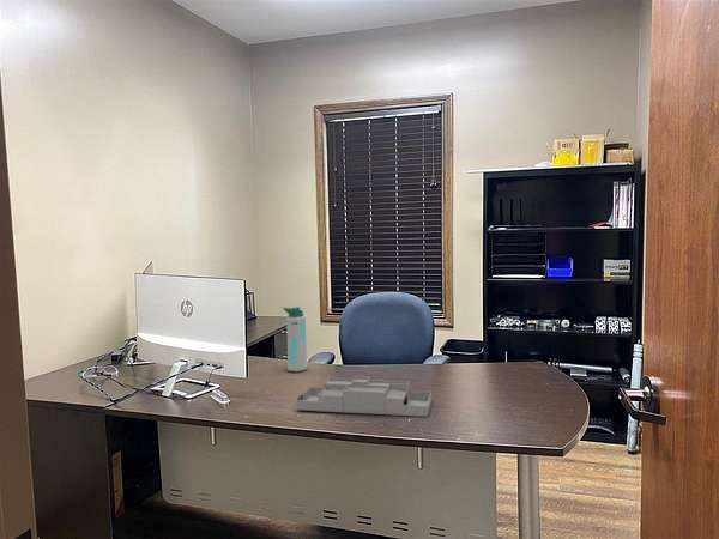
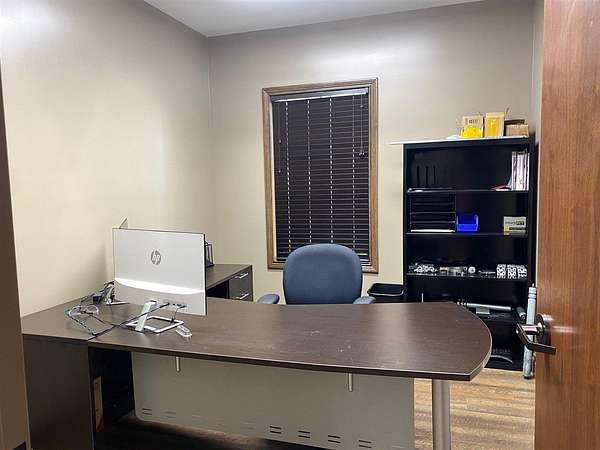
- water bottle (295, 338)
- desk organizer (364, 393)
